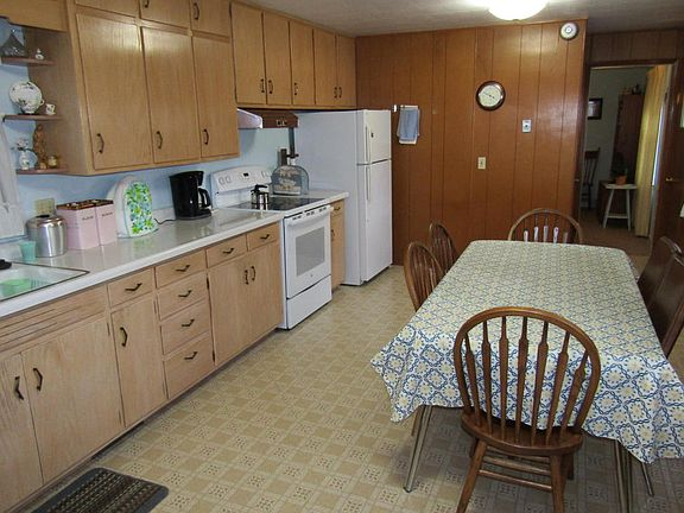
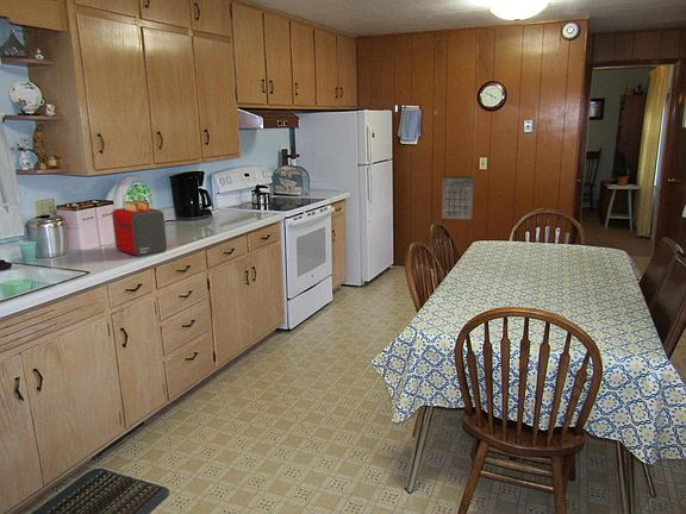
+ calendar (457, 192)
+ toaster (138, 226)
